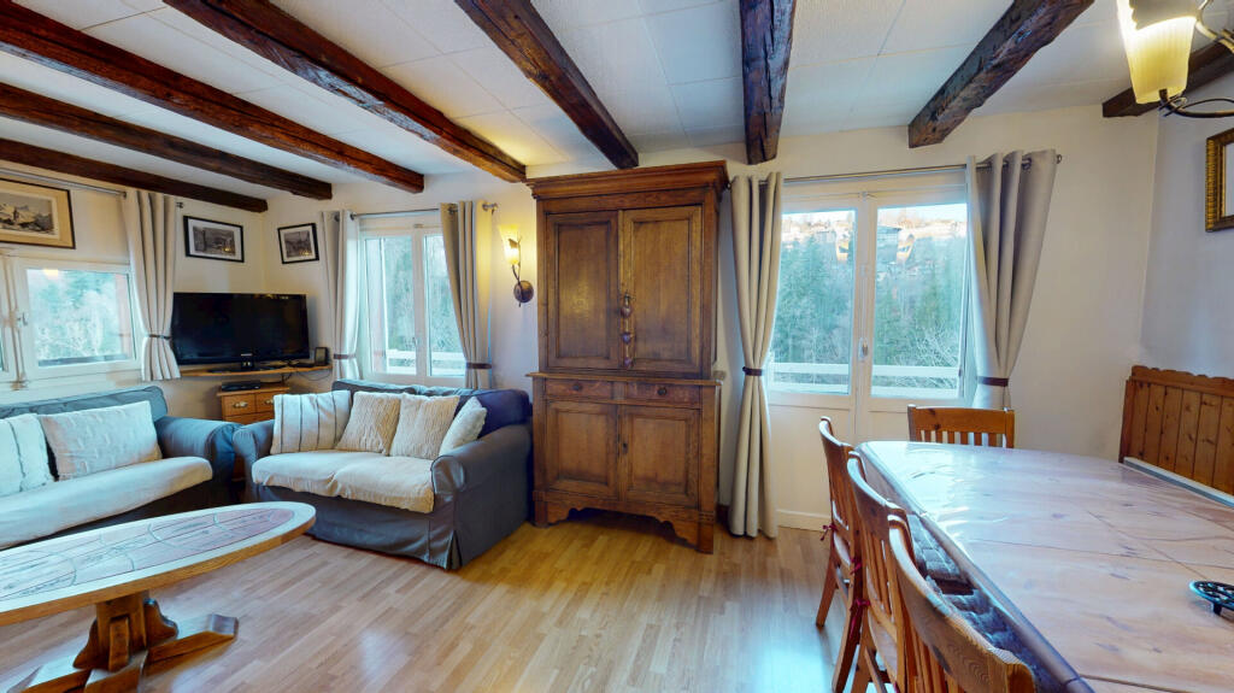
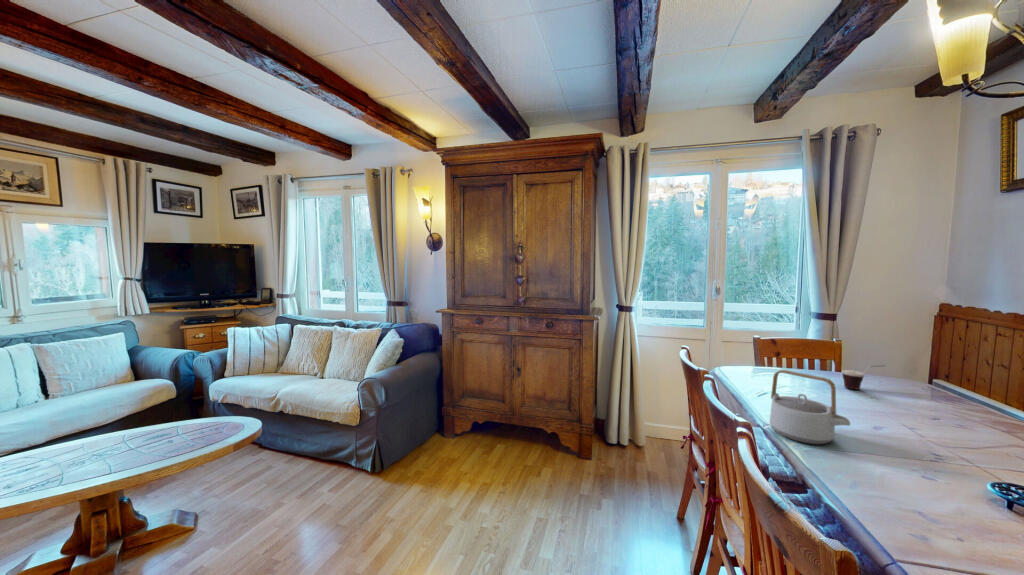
+ cup (862, 376)
+ teapot (808, 405)
